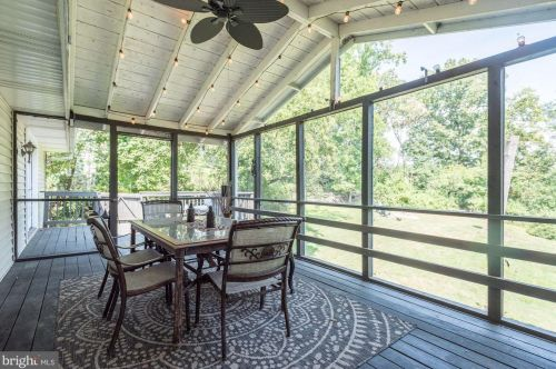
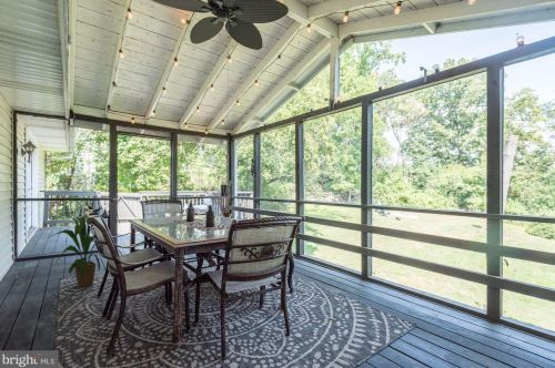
+ house plant (75, 248)
